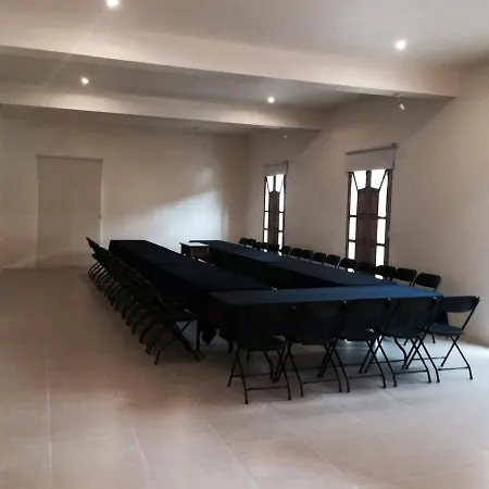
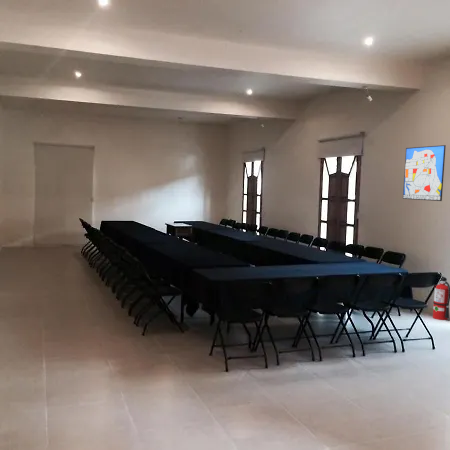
+ wall art (423, 173)
+ fire extinguisher (439, 297)
